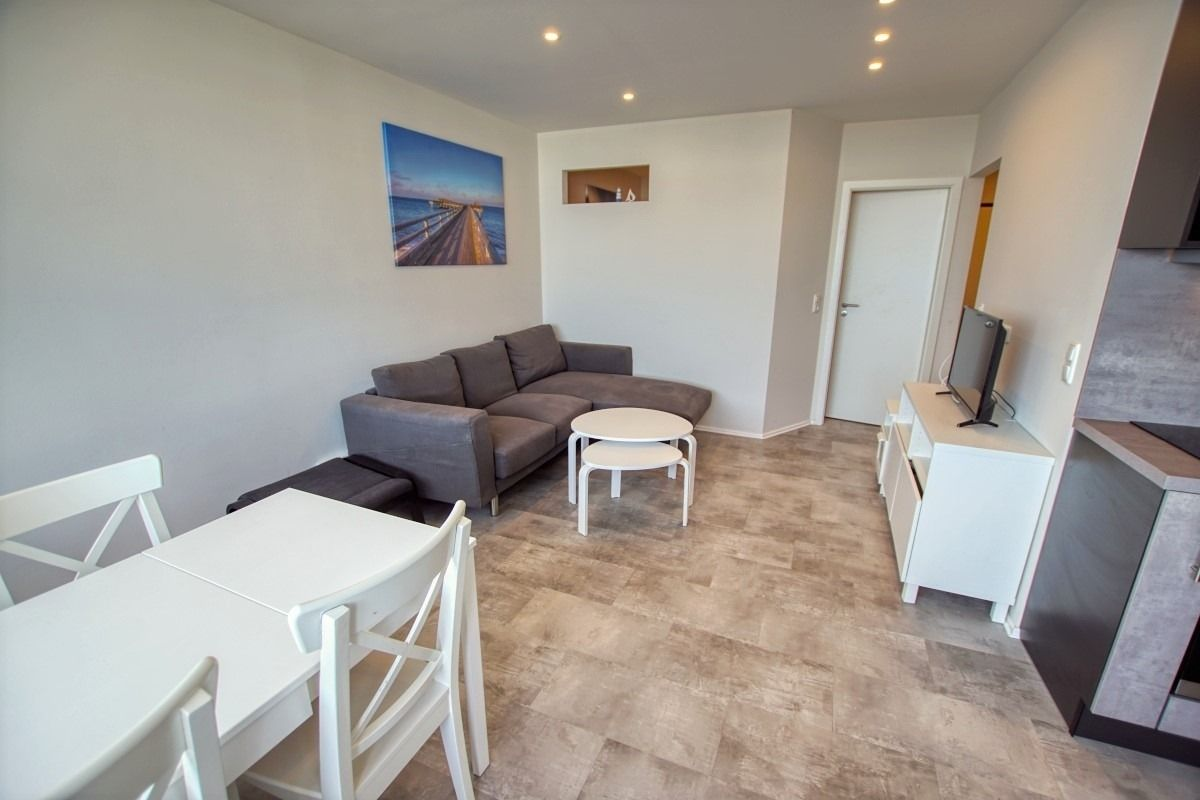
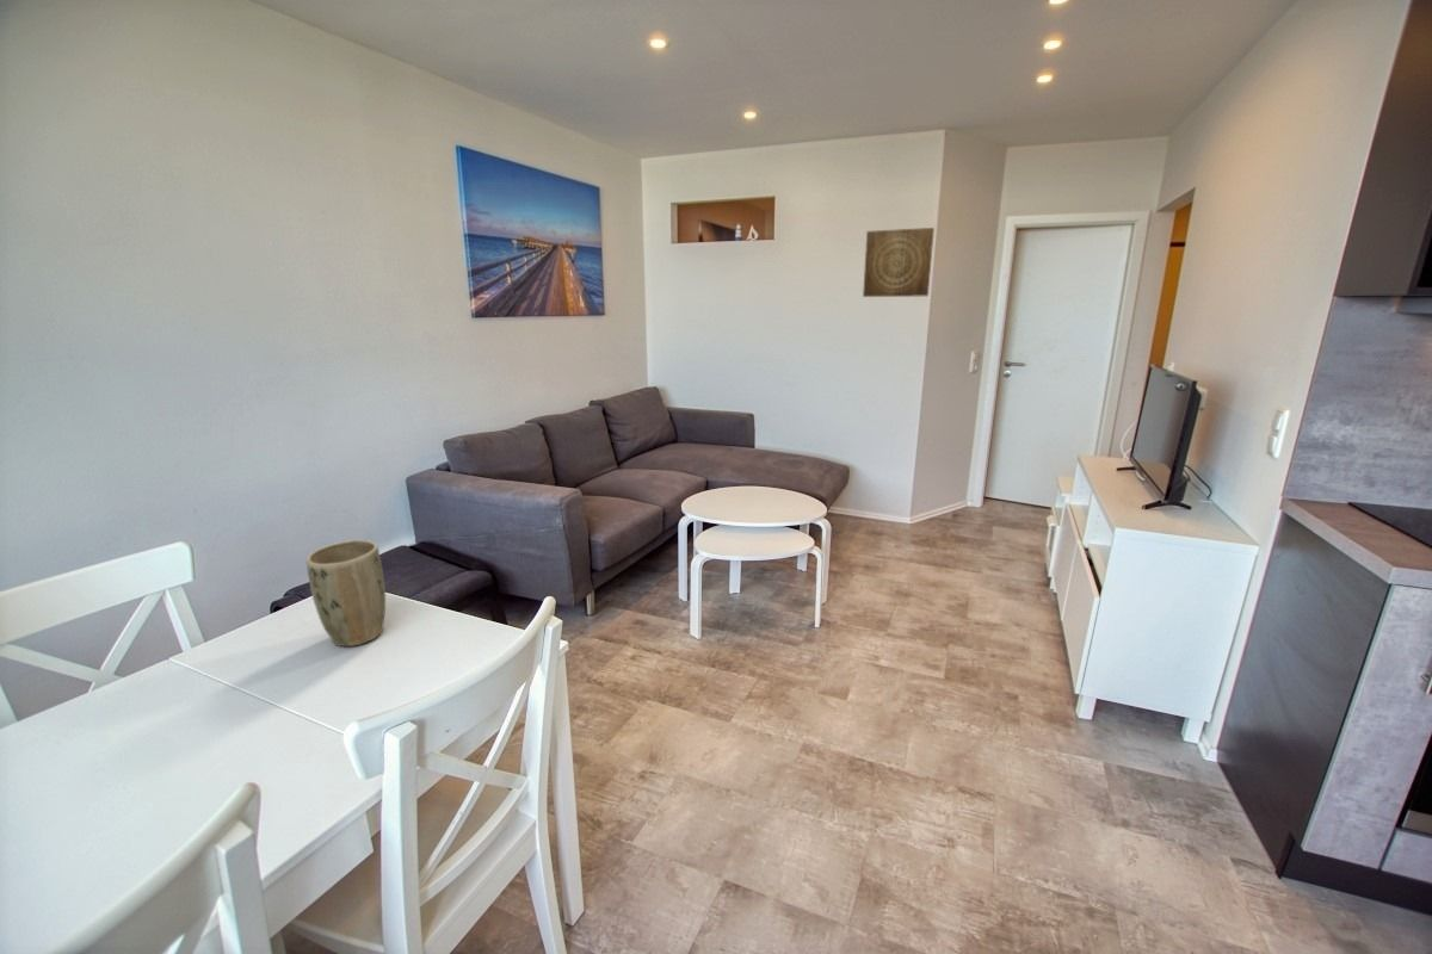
+ wall art (897, 264)
+ plant pot (350, 594)
